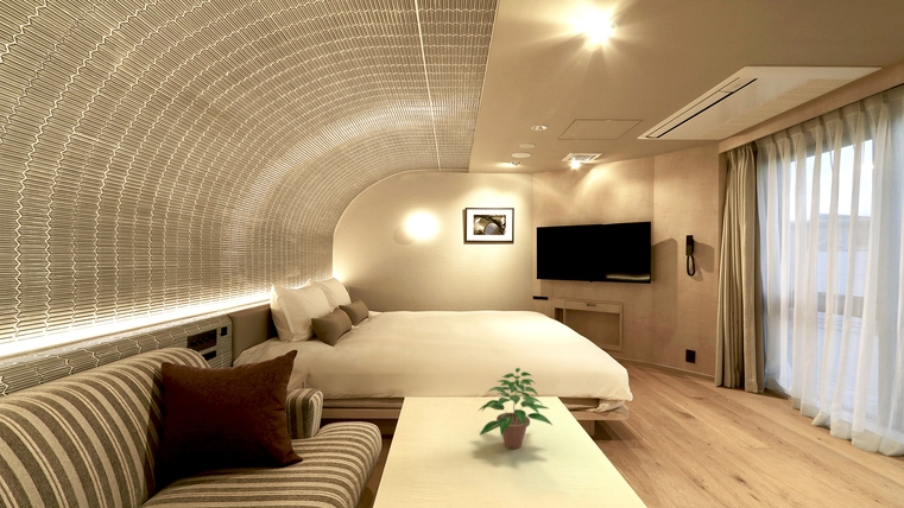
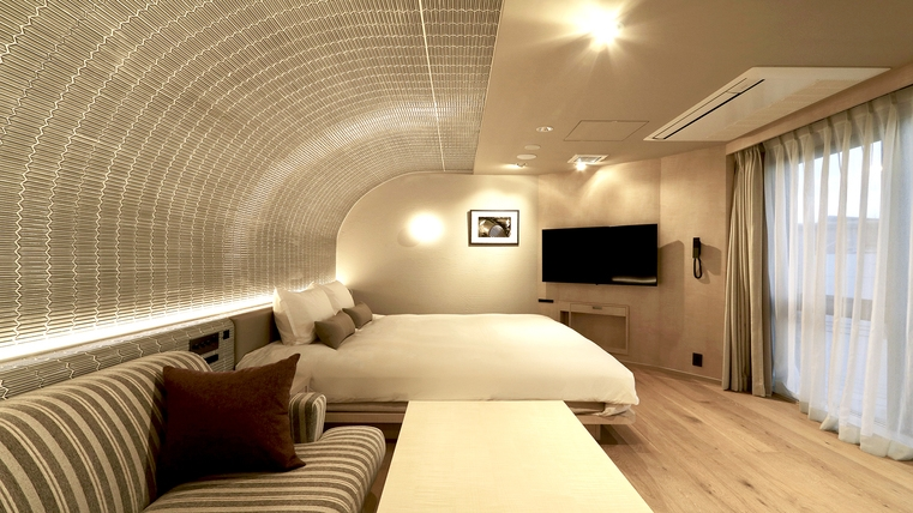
- potted plant (513, 407)
